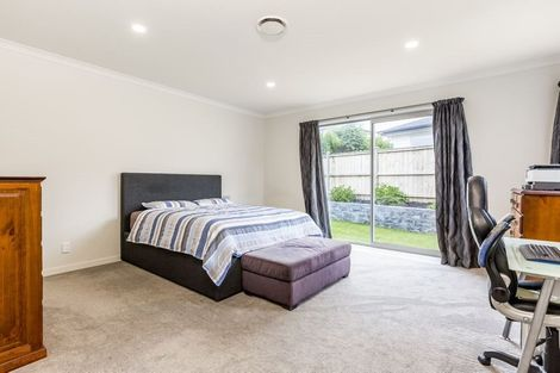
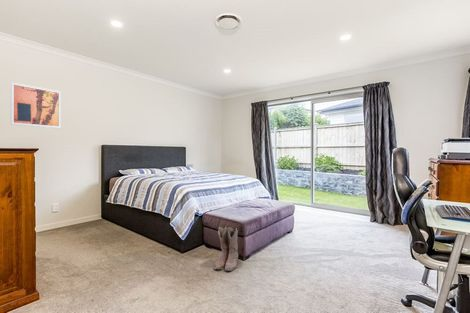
+ boots (227, 246)
+ wall art (37, 106)
